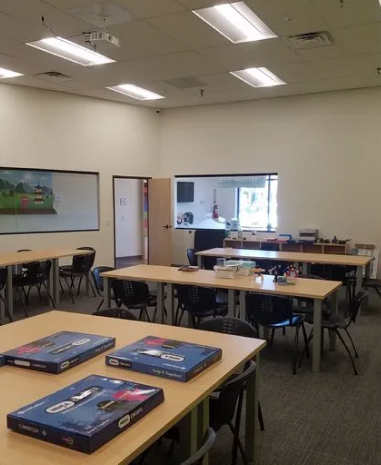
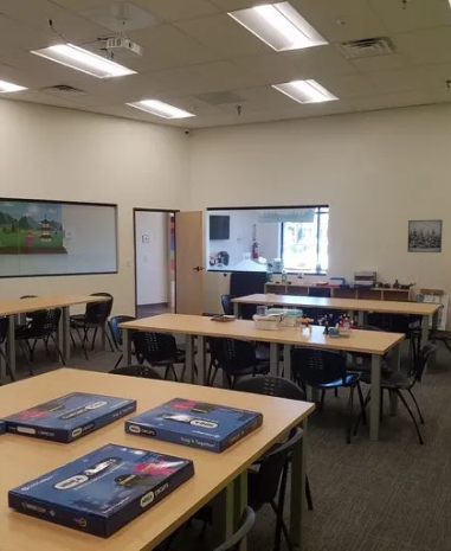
+ wall art (424, 236)
